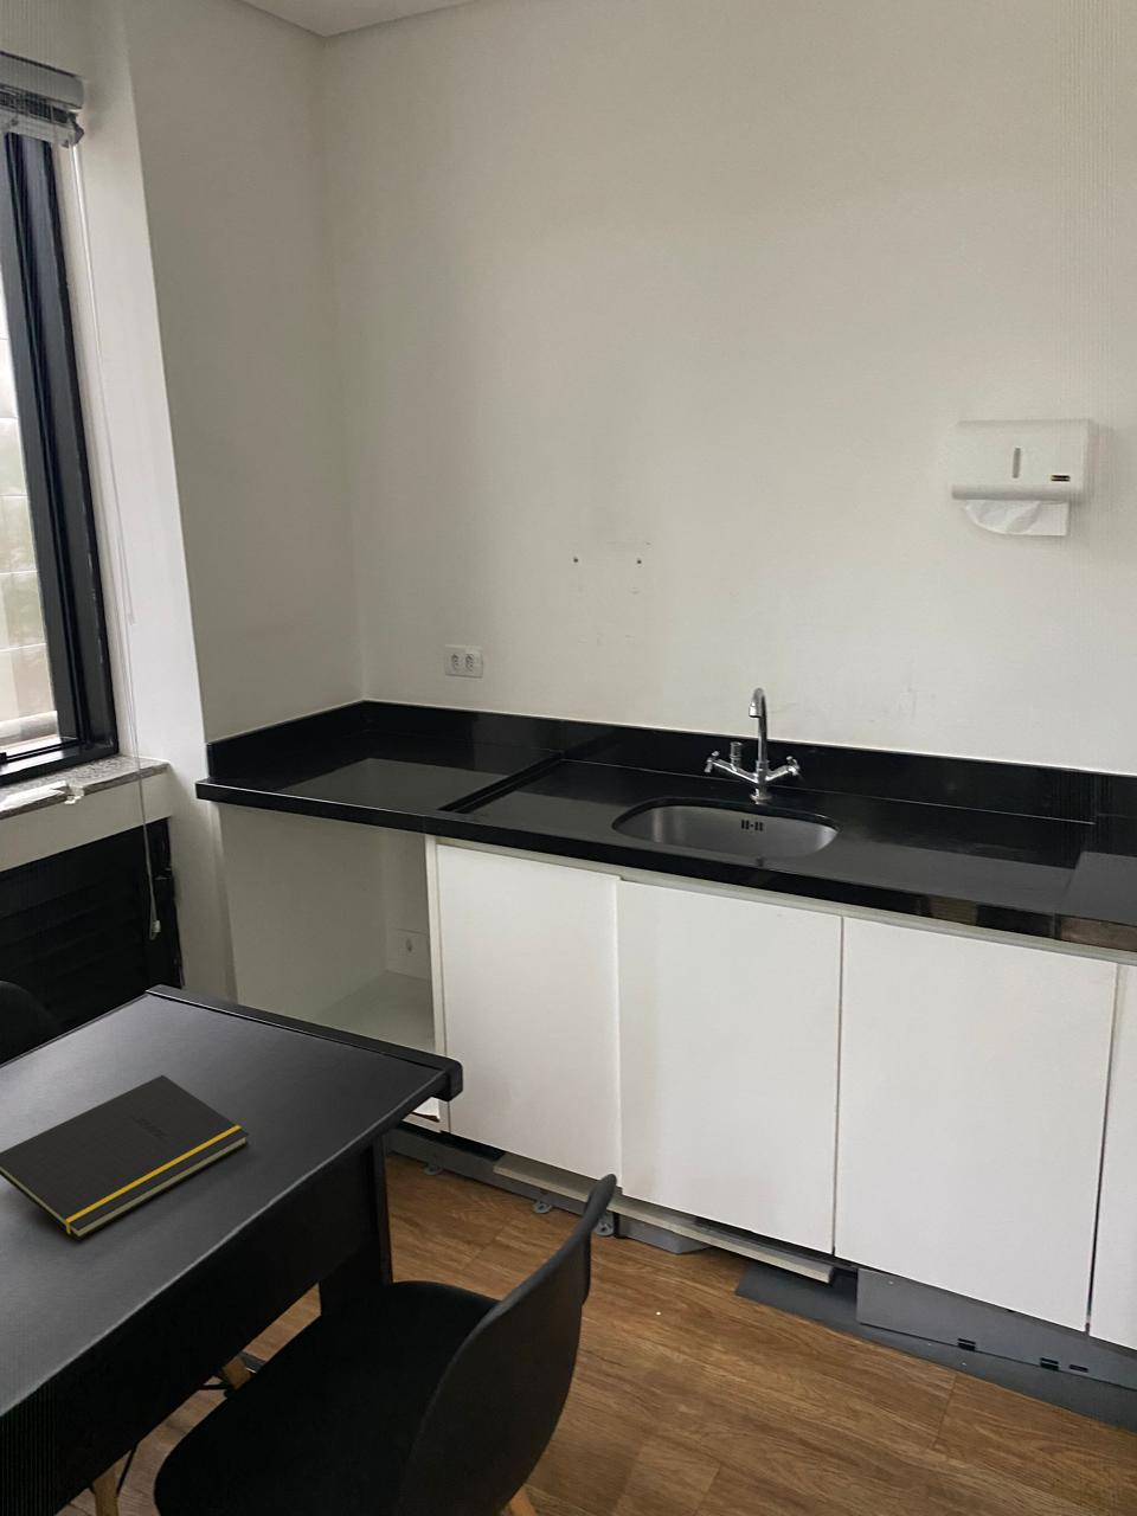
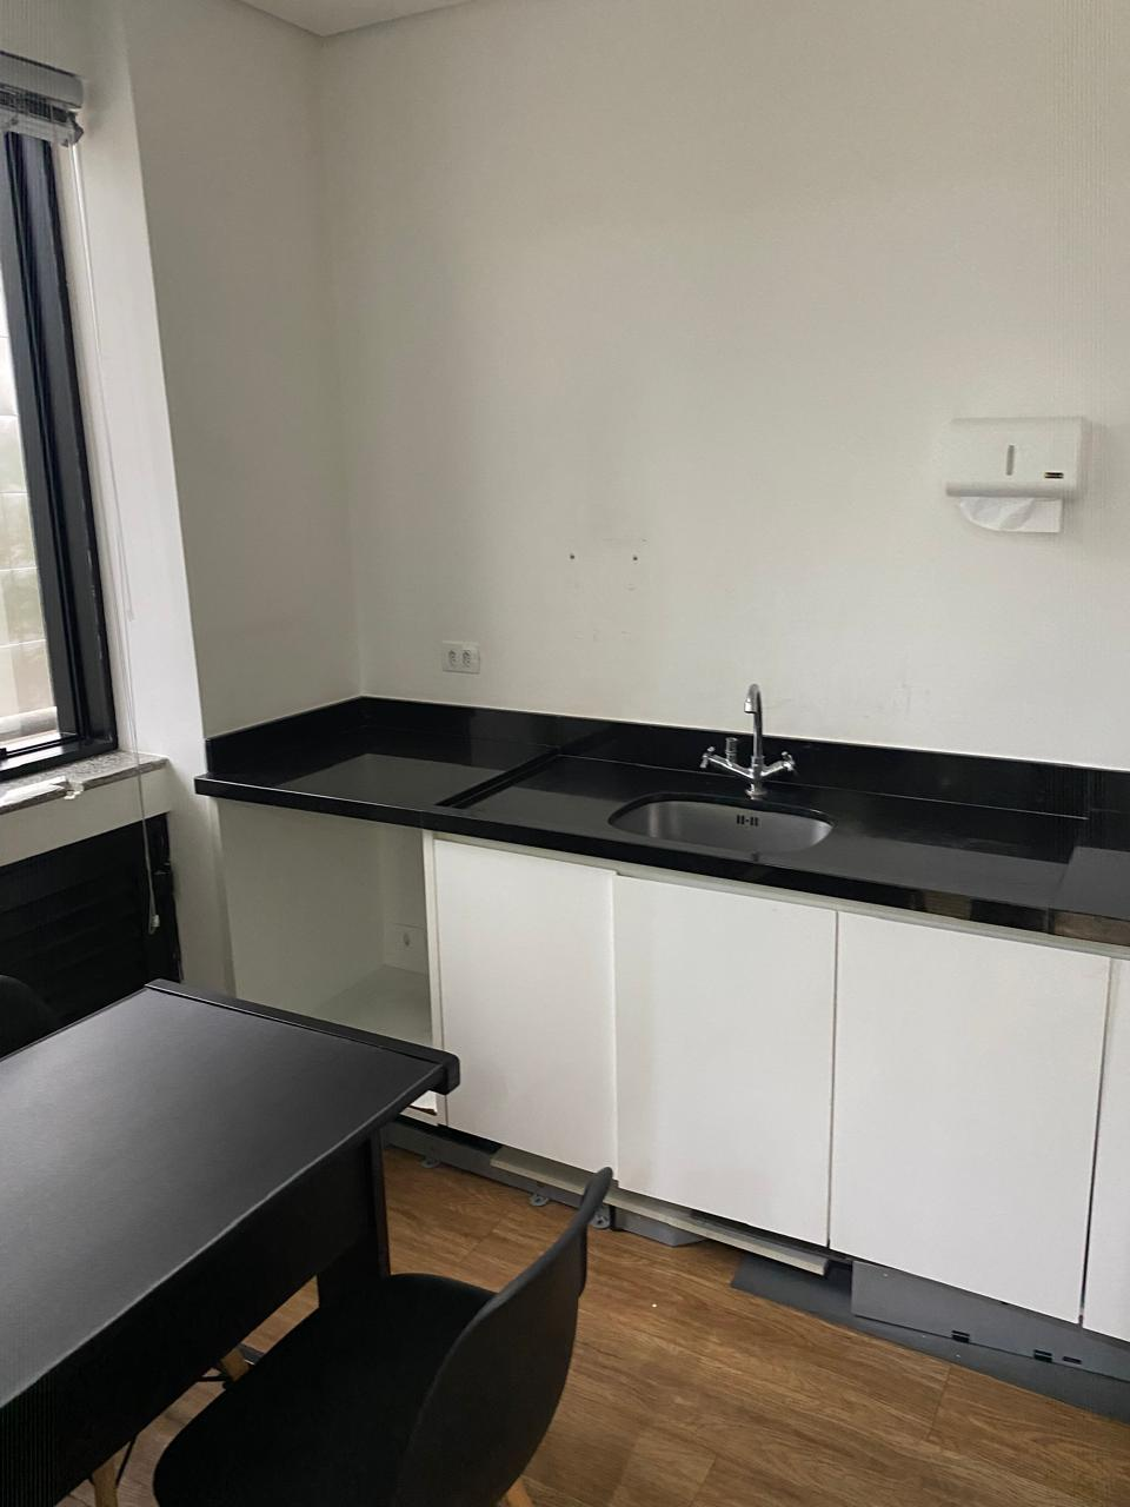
- notepad (123, 1148)
